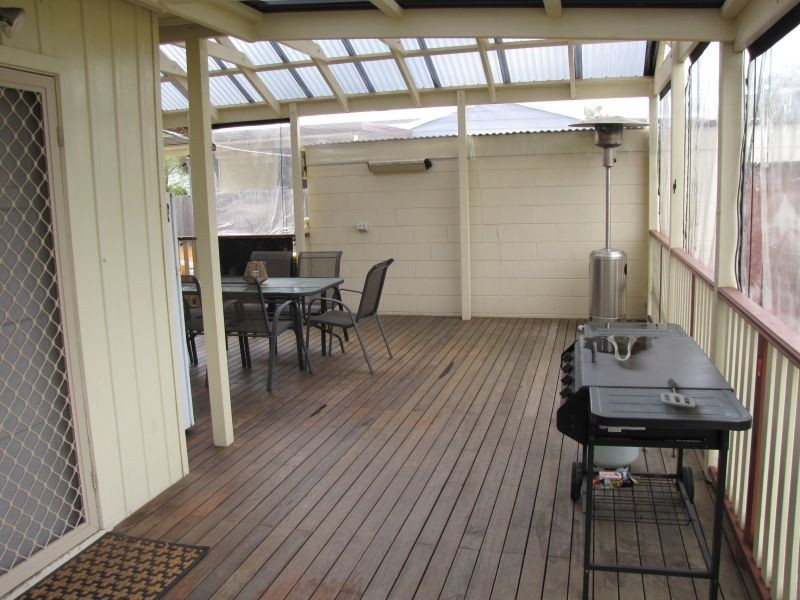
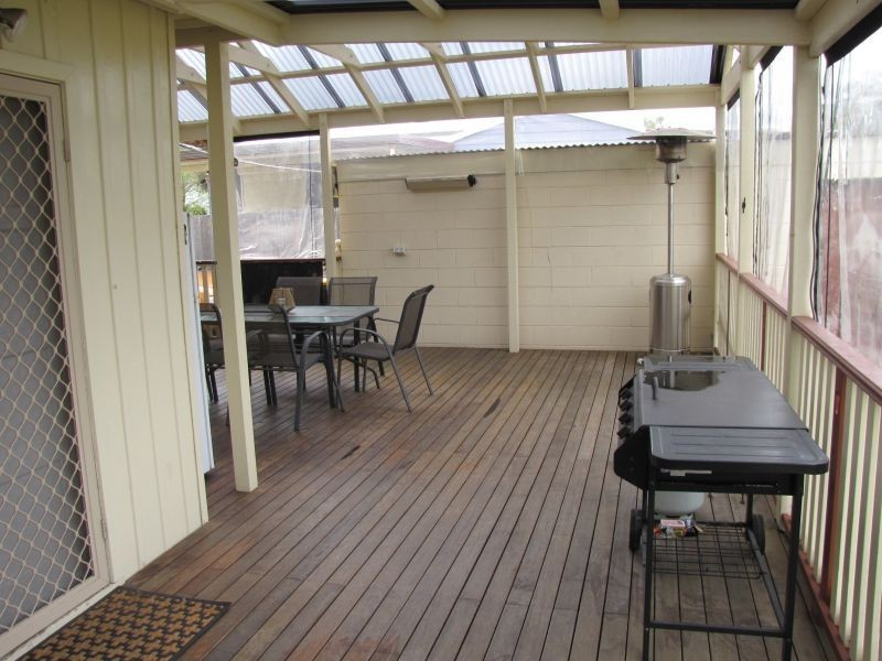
- spatula (674, 391)
- tongs (617, 346)
